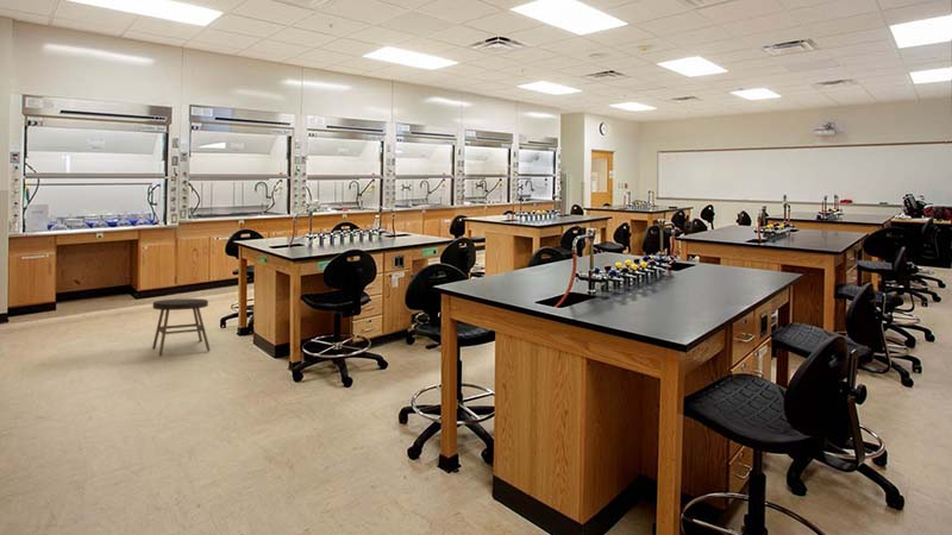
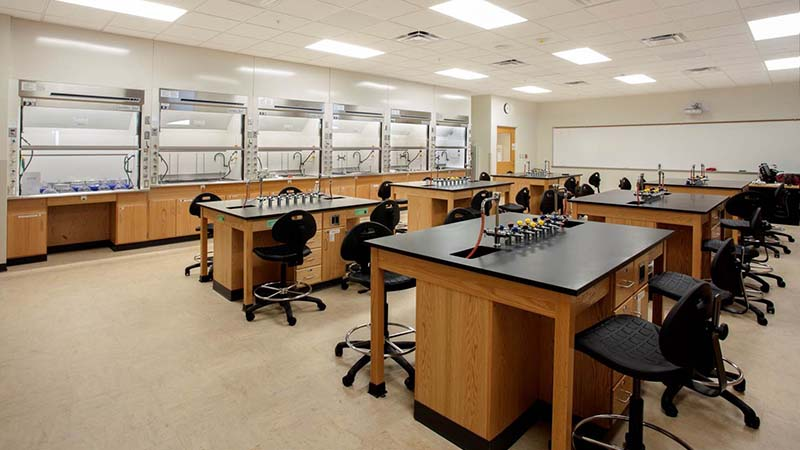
- stool (181, 325)
